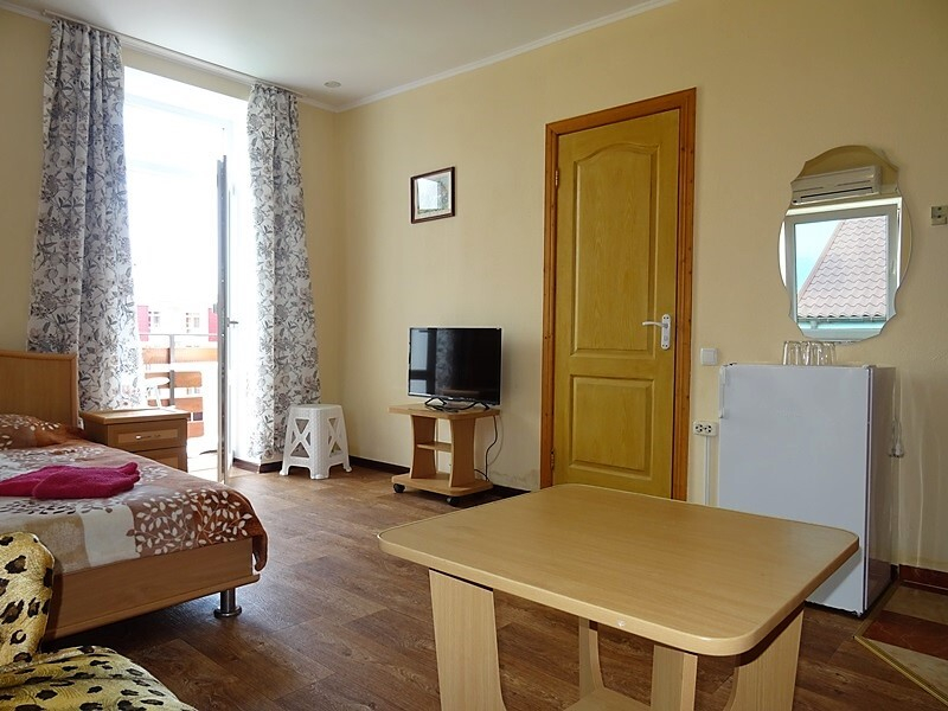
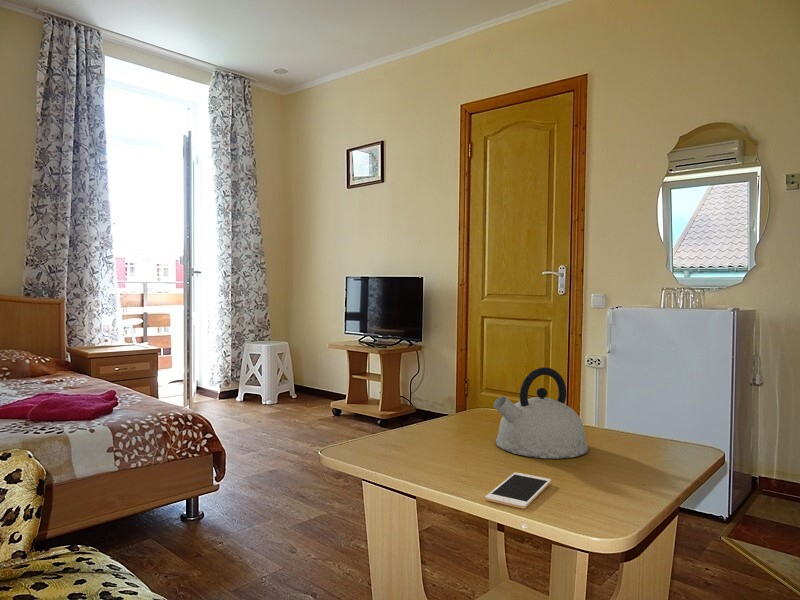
+ cell phone (519, 489)
+ kettle (538, 406)
